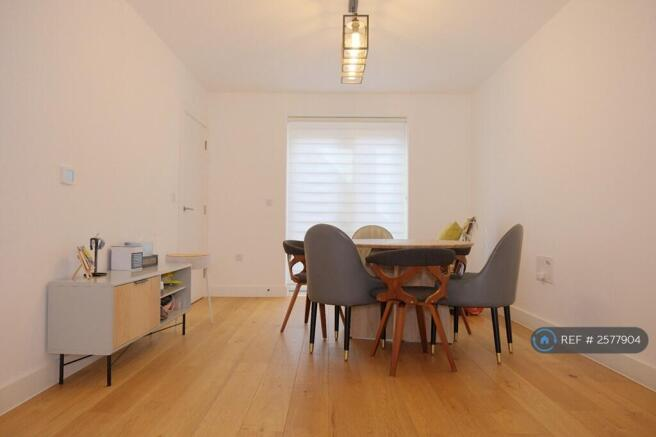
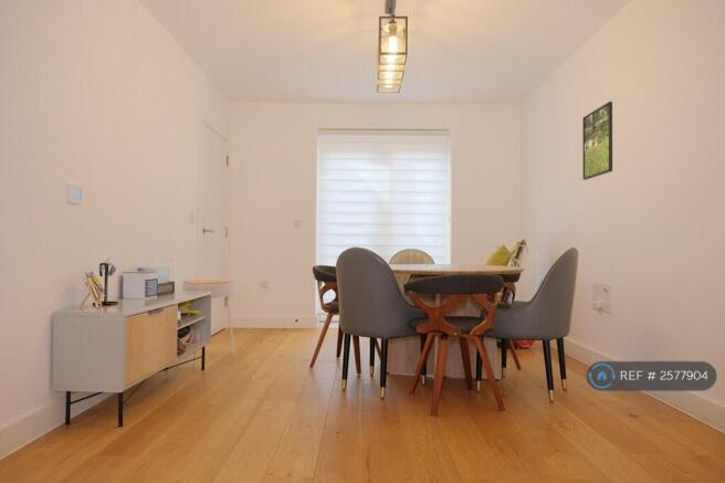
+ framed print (597, 143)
